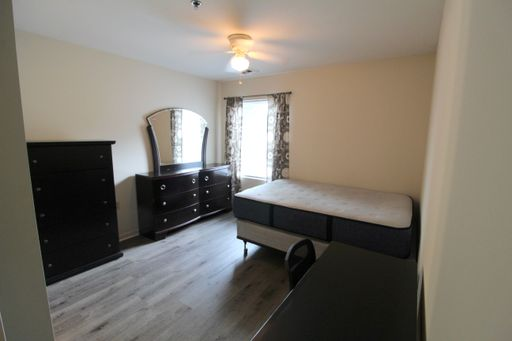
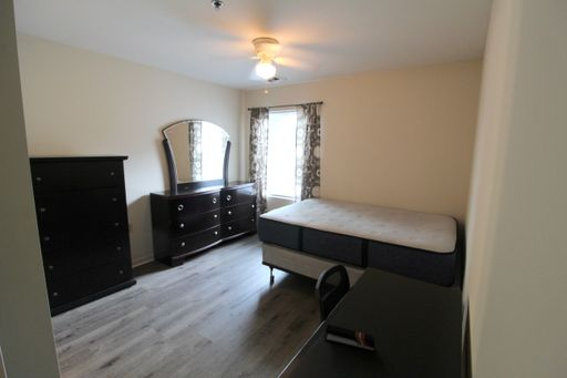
+ stapler (349, 337)
